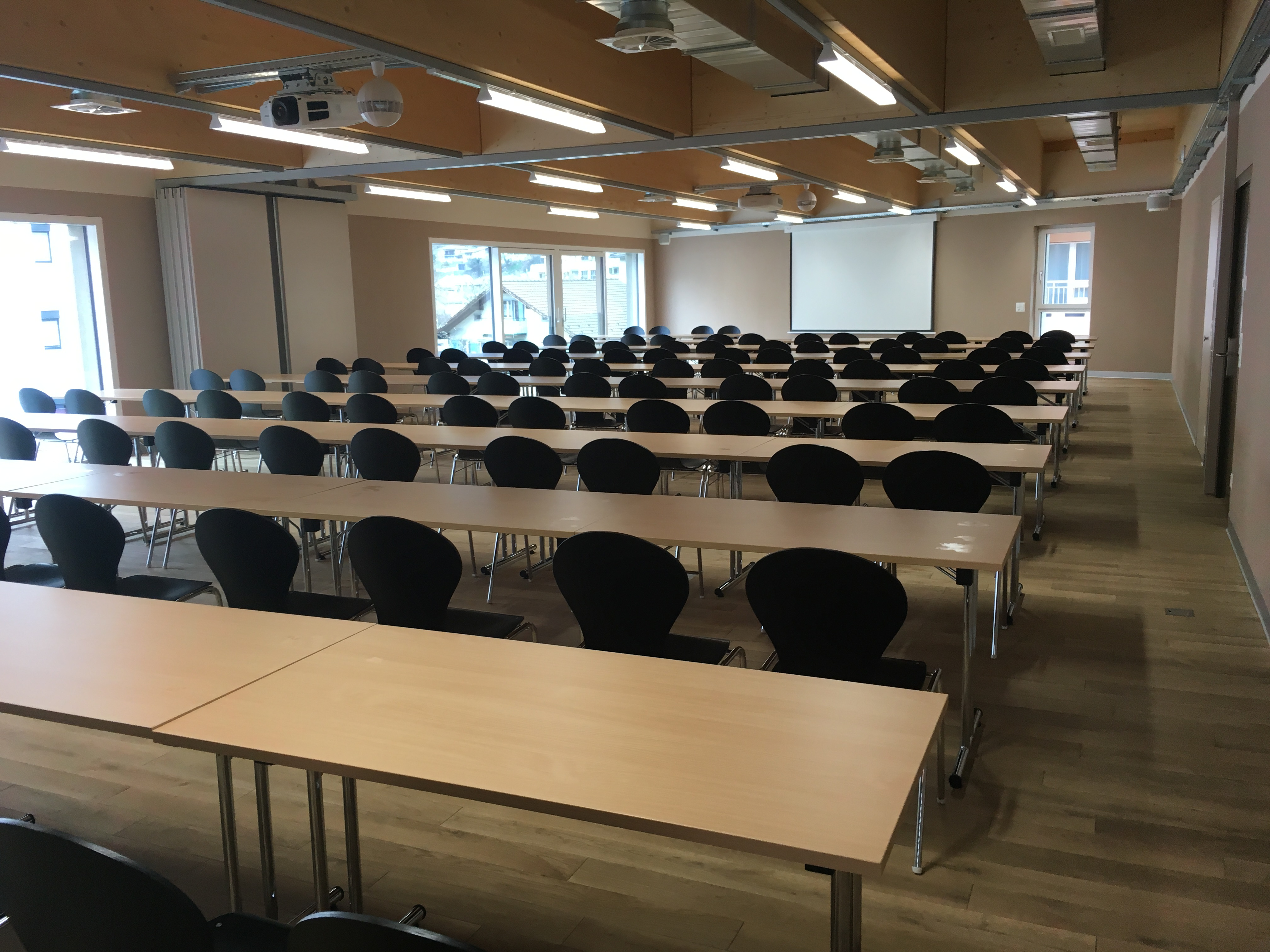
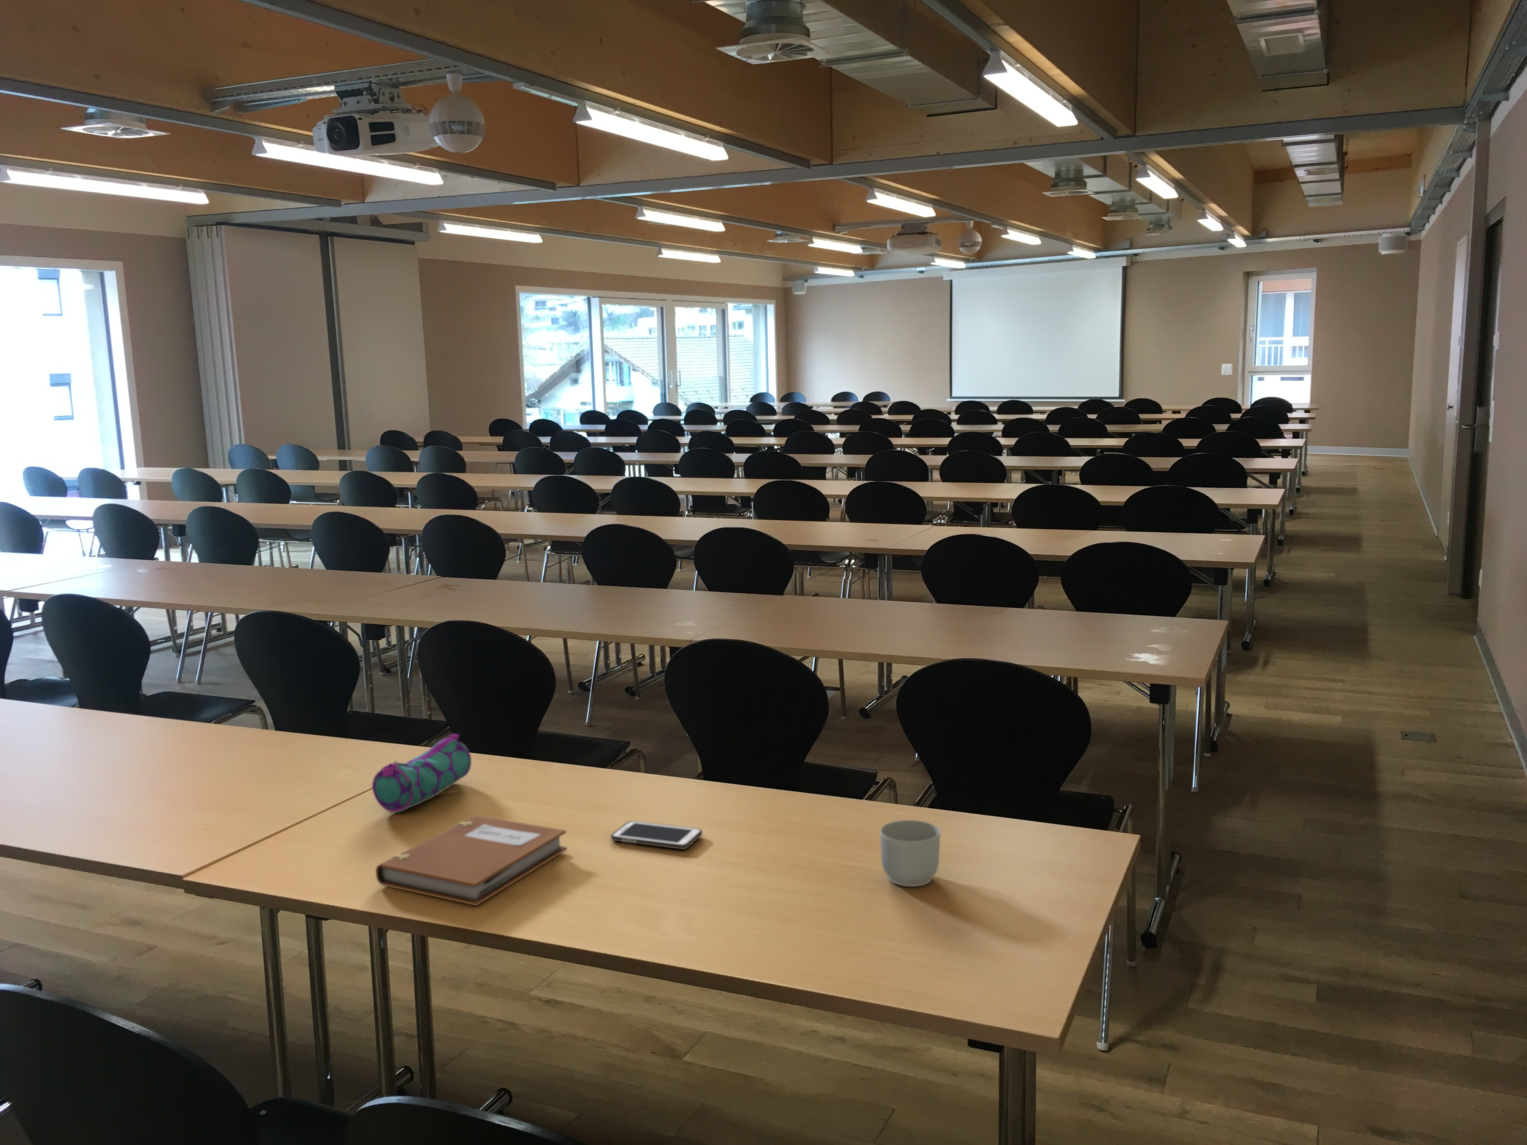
+ mug (911, 850)
+ pencil case (423, 772)
+ cell phone (656, 835)
+ notebook (476, 855)
